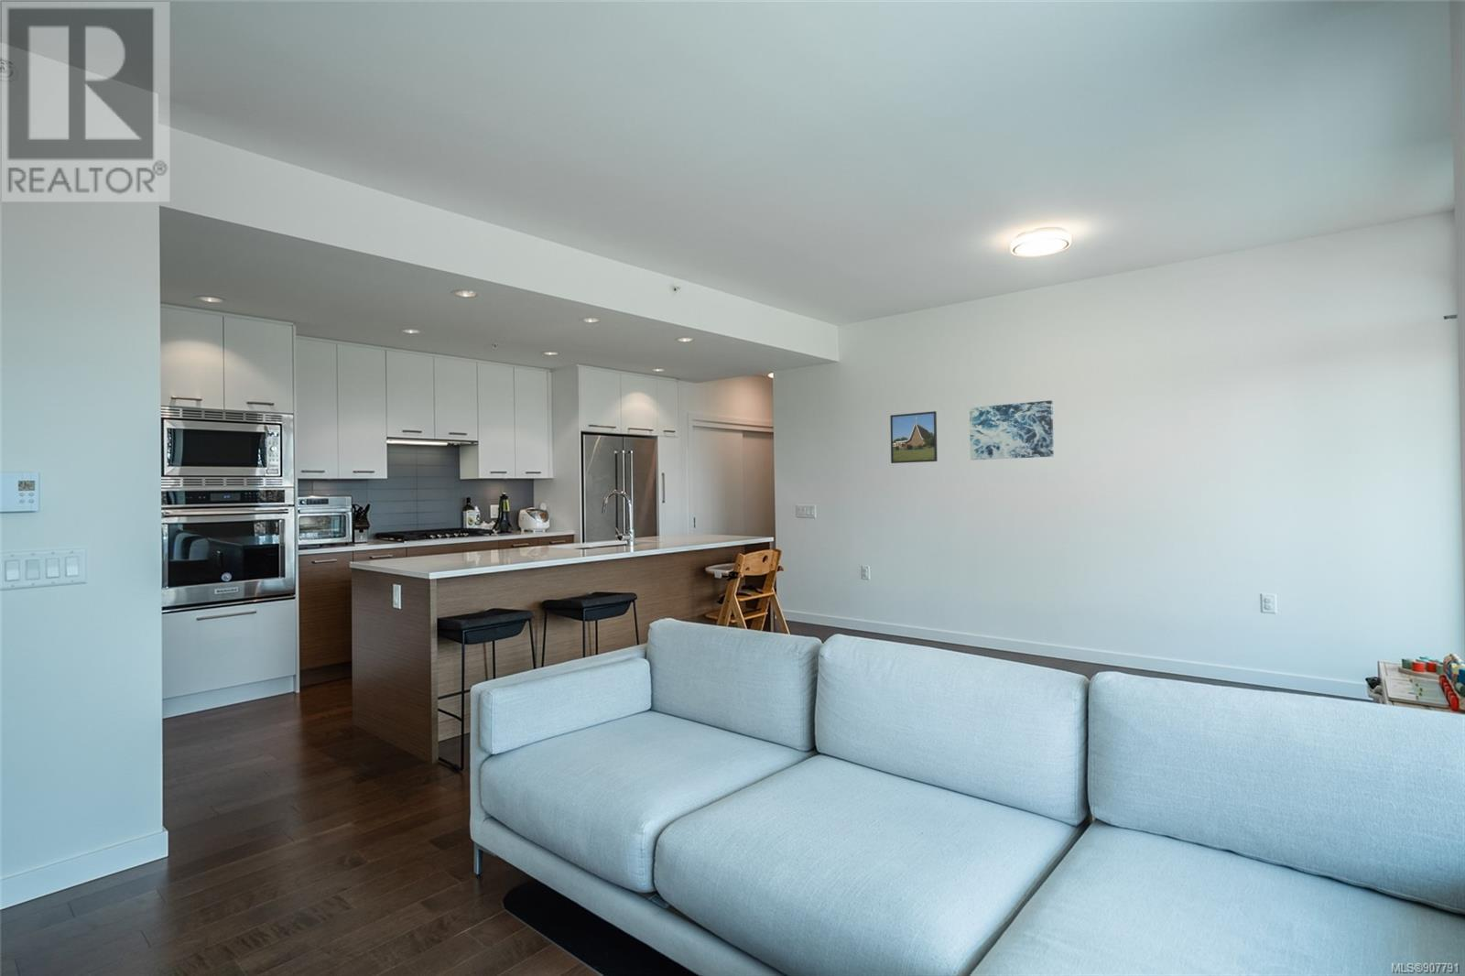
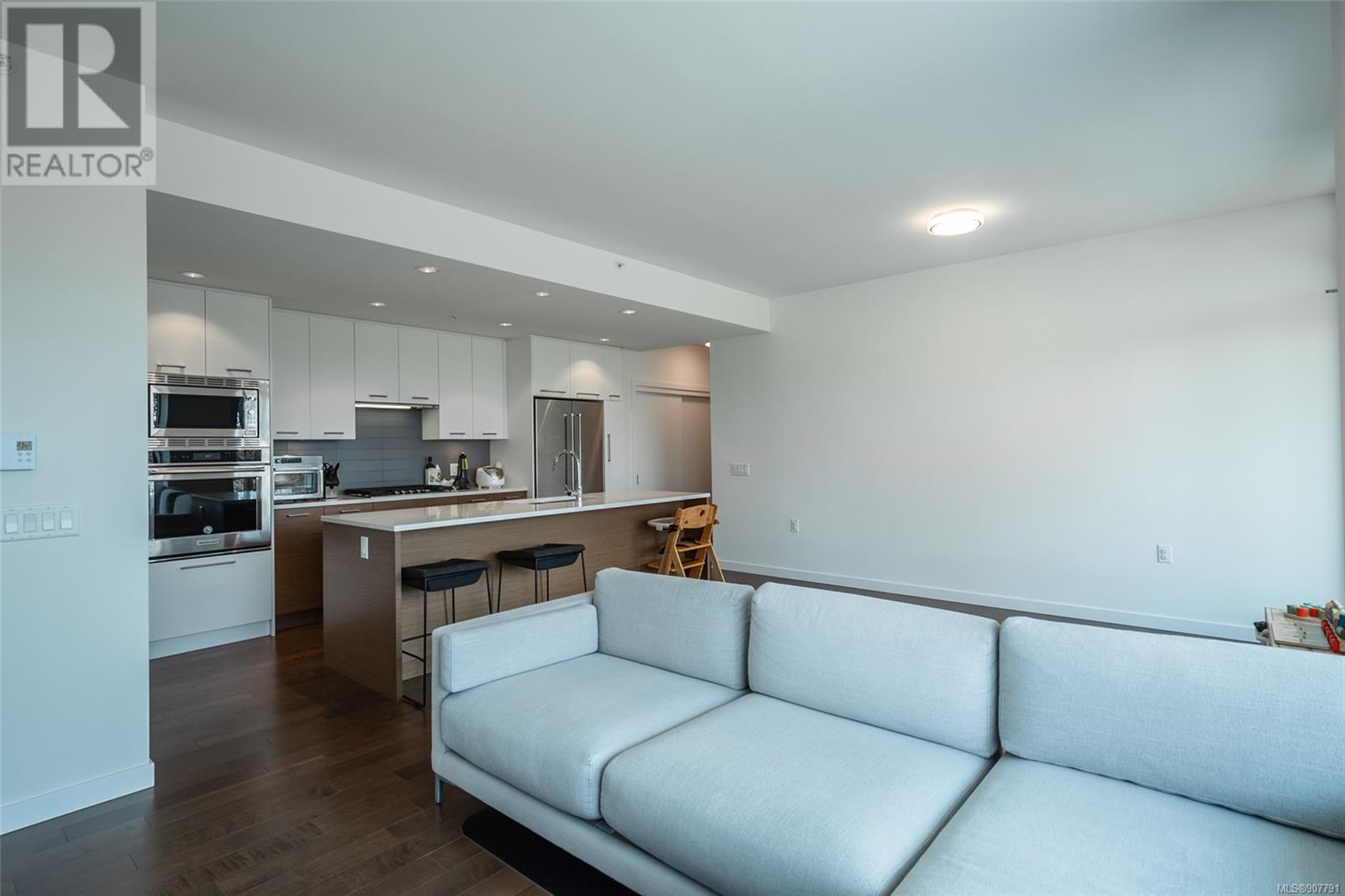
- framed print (913, 438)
- wall art (1010, 431)
